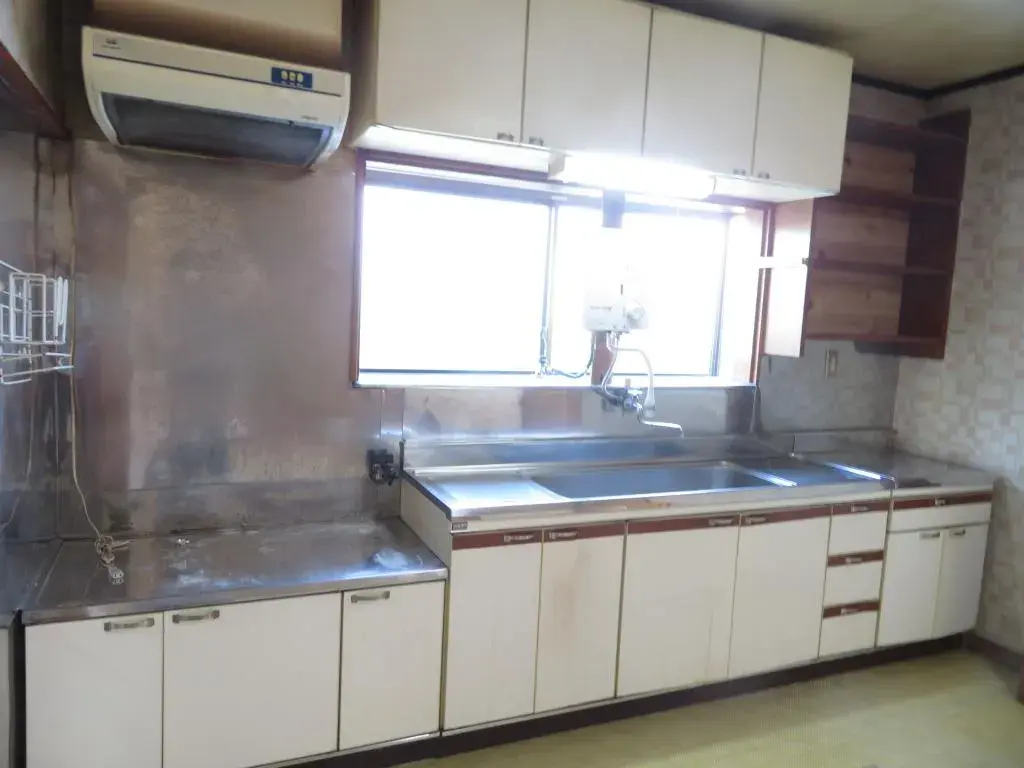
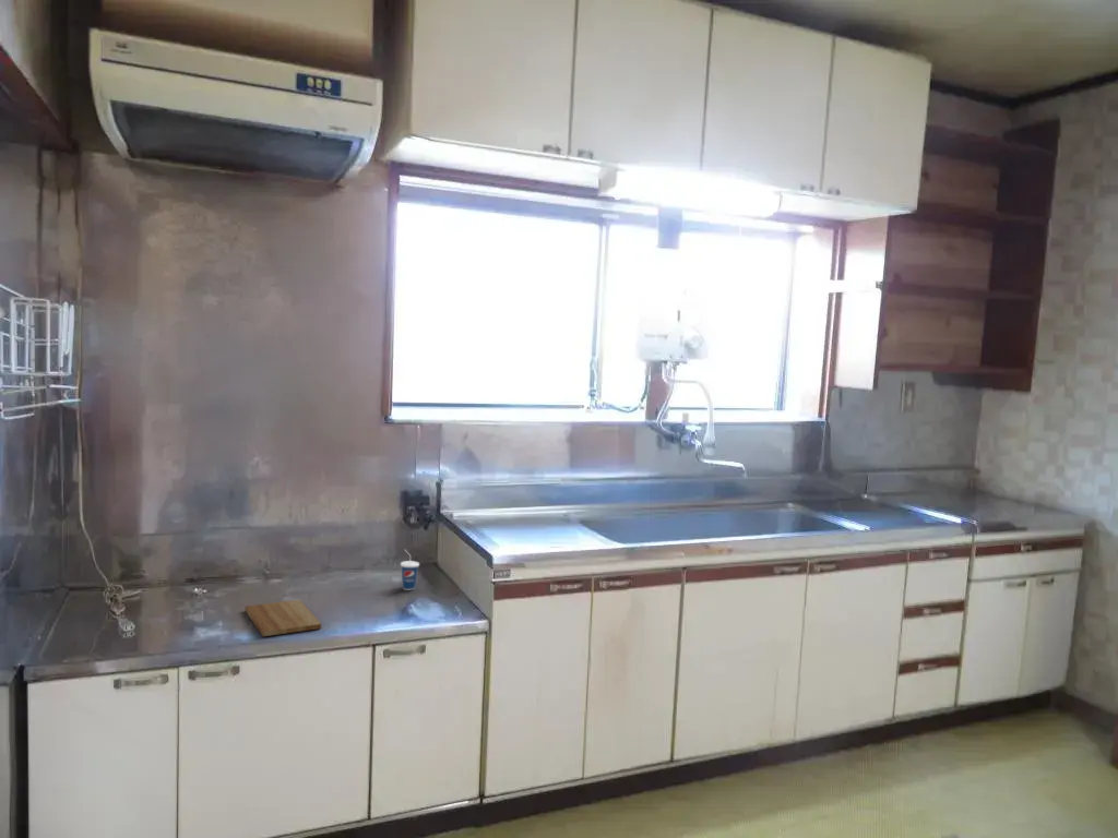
+ cutting board (282, 616)
+ cup (409, 568)
